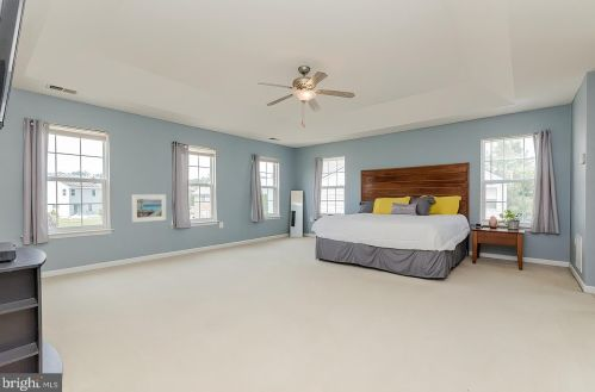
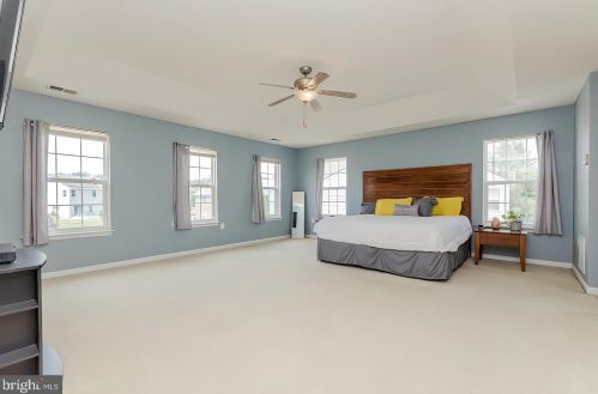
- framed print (149, 207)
